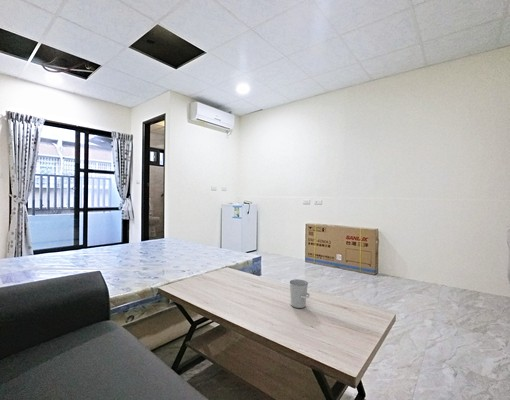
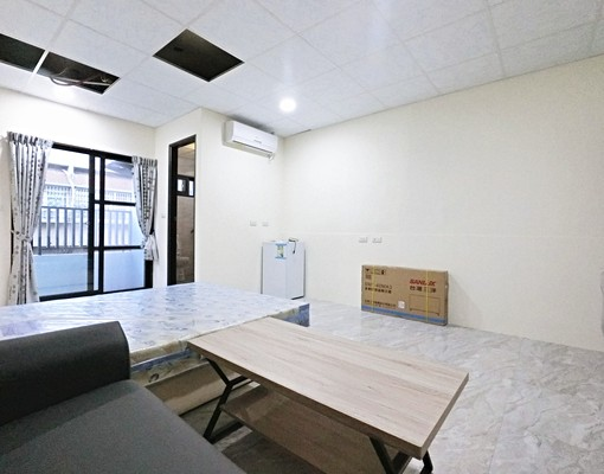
- cup (299, 294)
